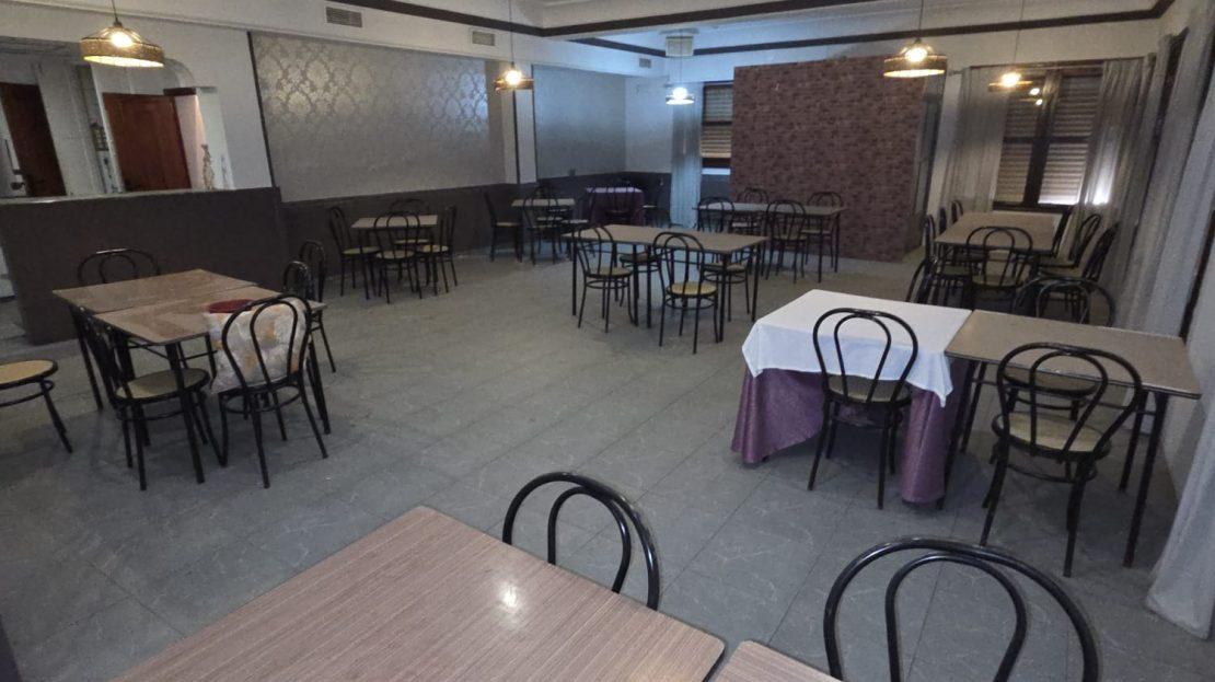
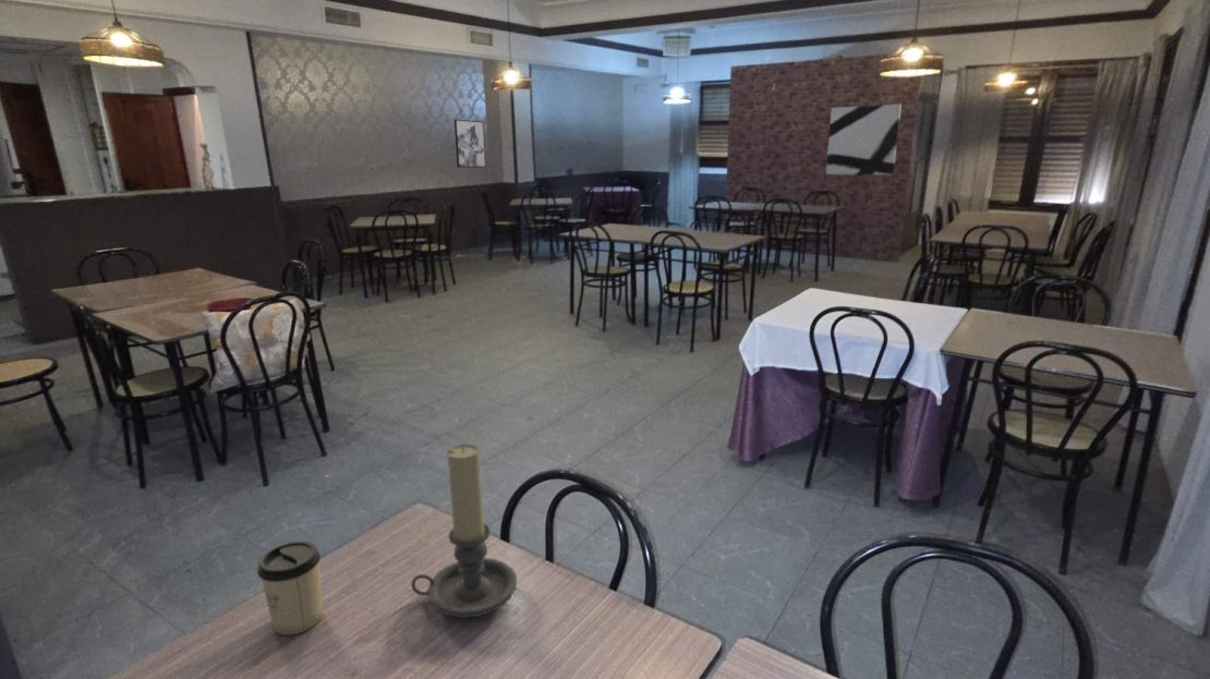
+ candle holder (459, 523)
+ cup (292, 587)
+ wall art (470, 144)
+ wall art (861, 141)
